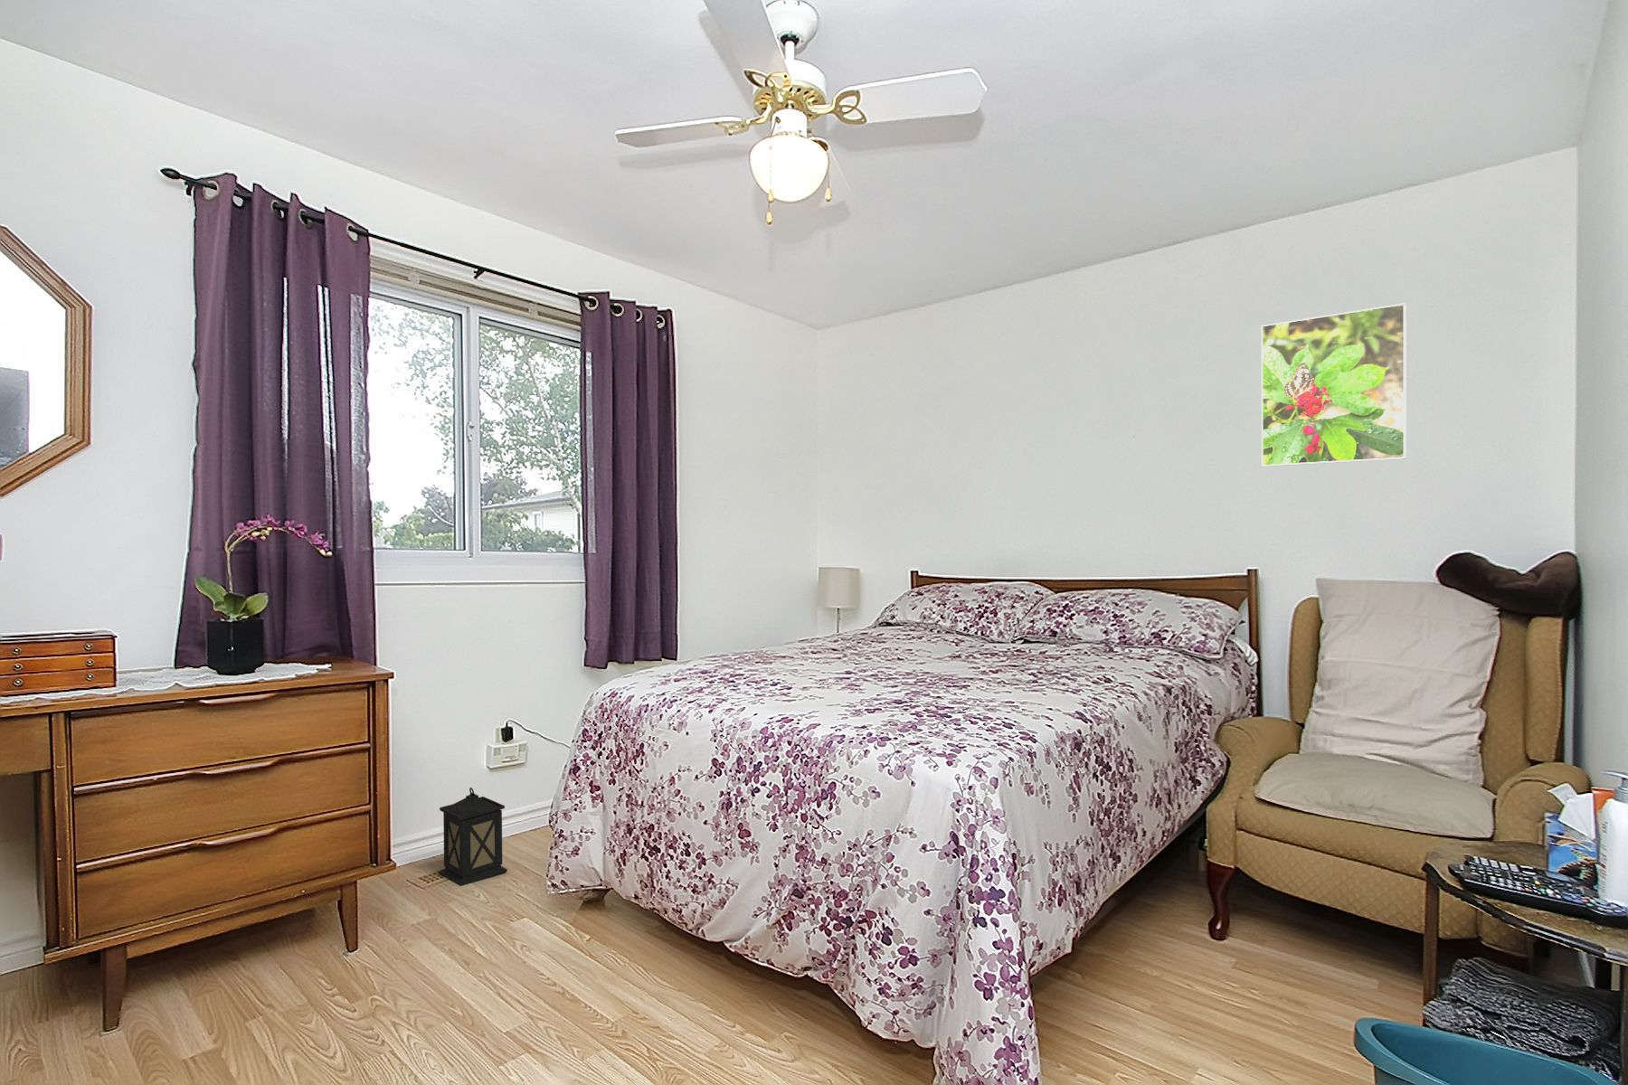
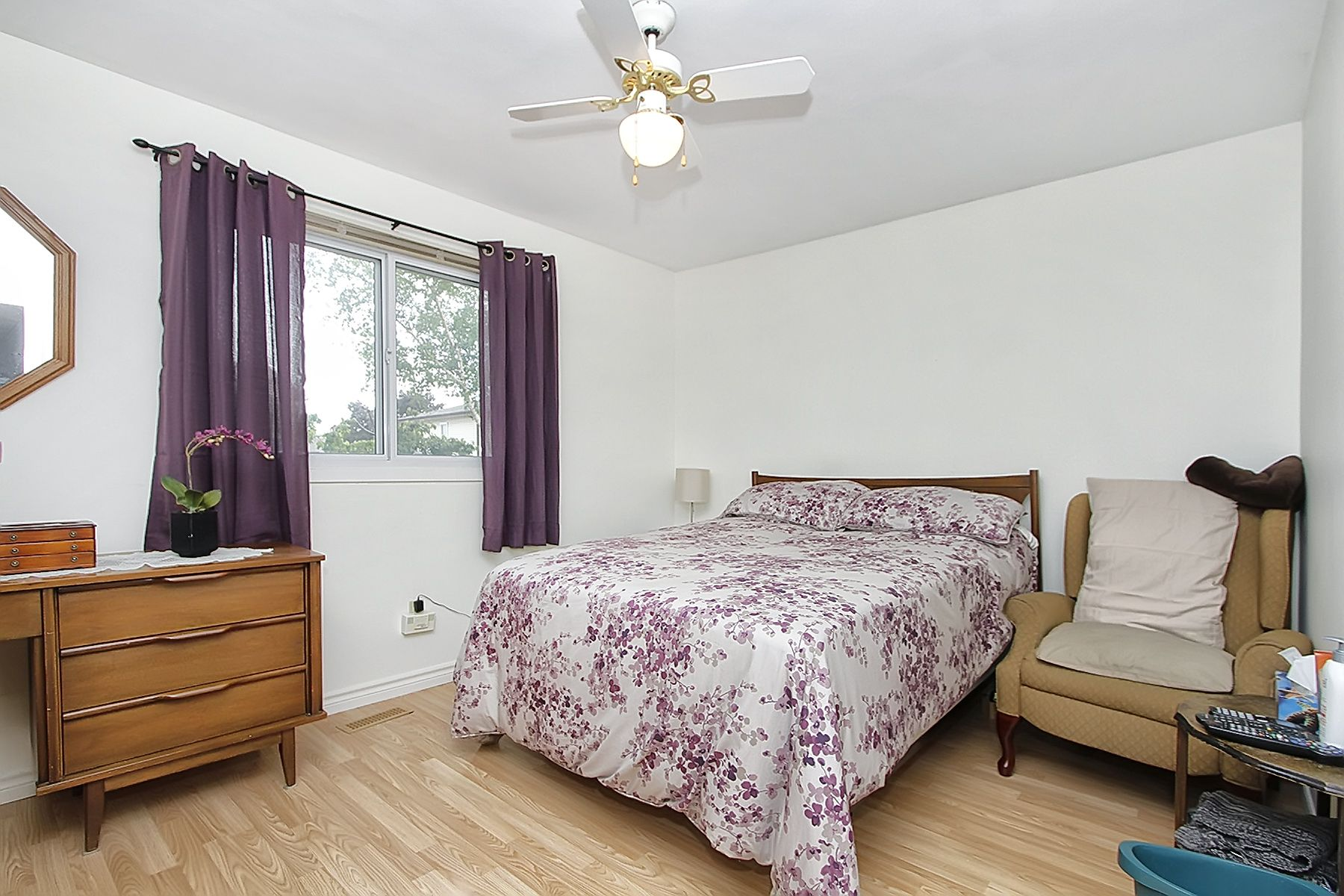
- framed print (1330, 389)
- lantern (472, 829)
